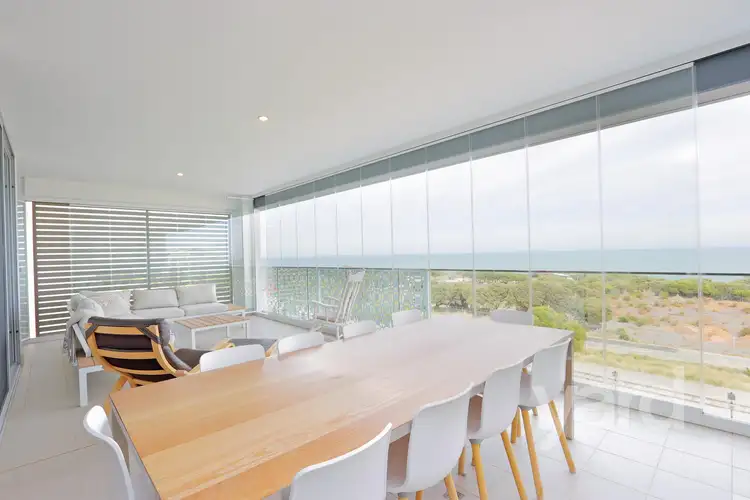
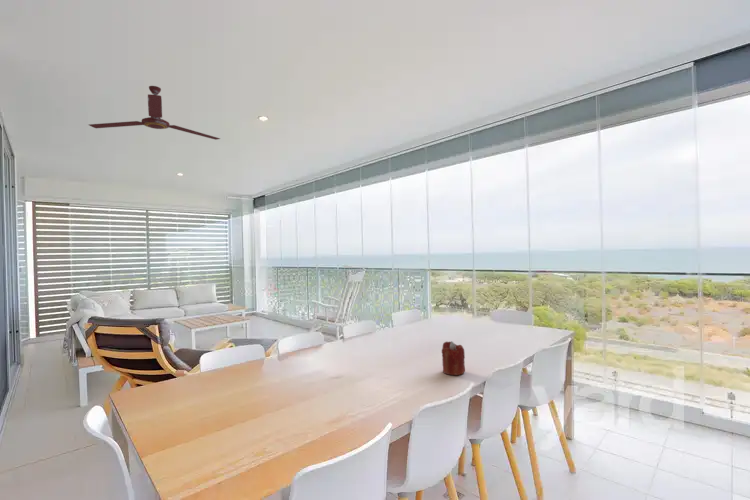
+ candle (453, 356)
+ ceiling fan (158, 103)
